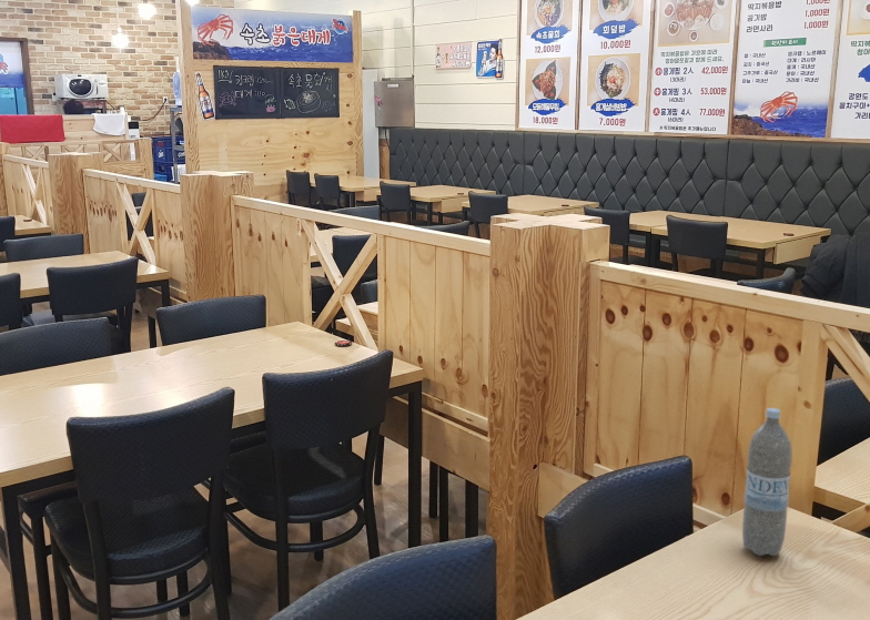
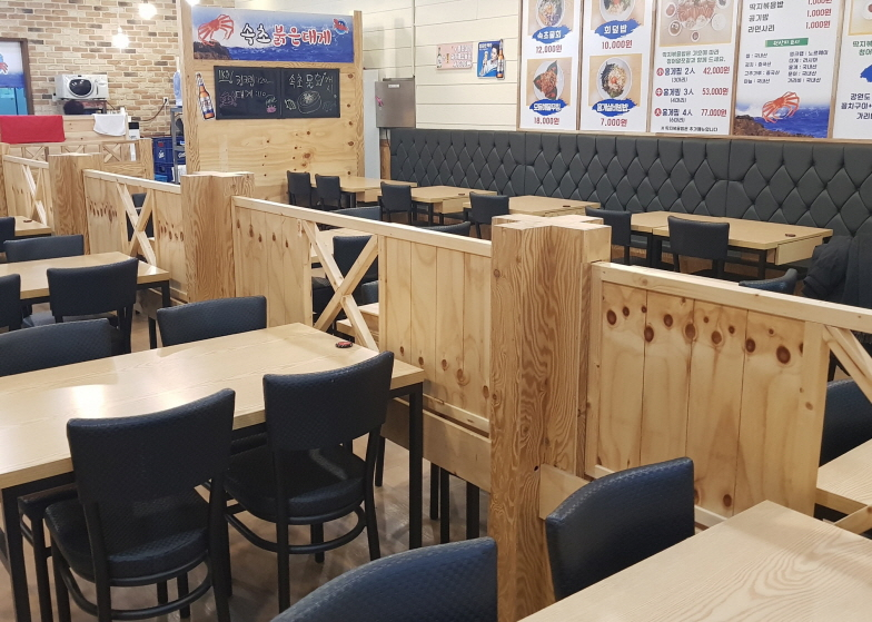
- water bottle (767, 481)
